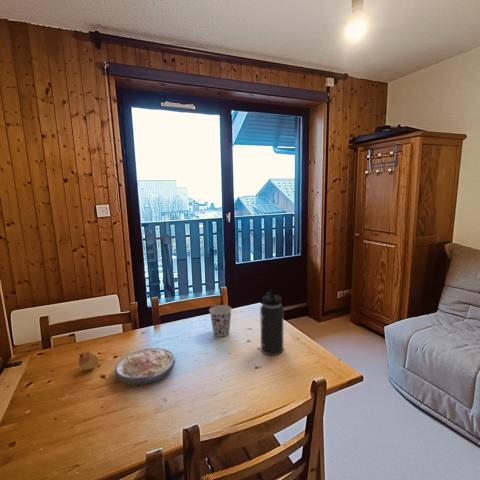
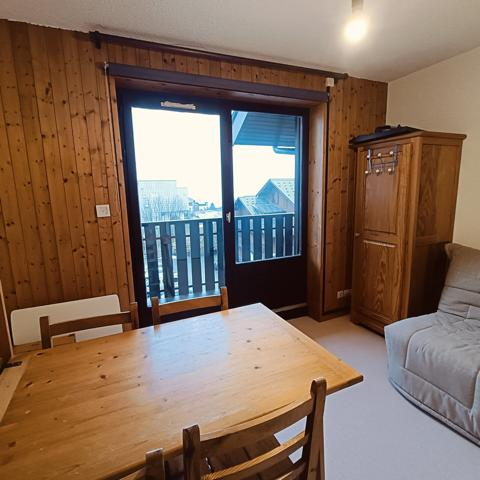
- fruit (88, 359)
- cup (221, 321)
- thermos bottle (271, 317)
- soup (145, 363)
